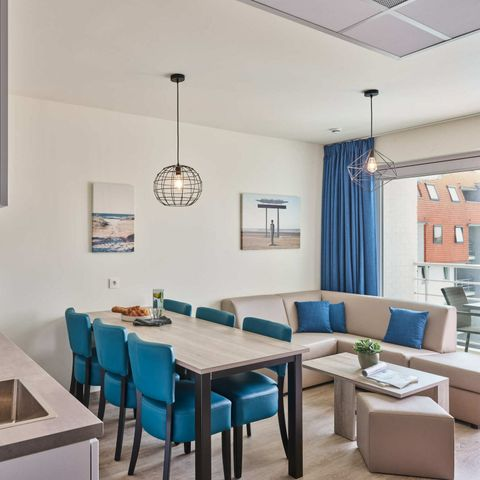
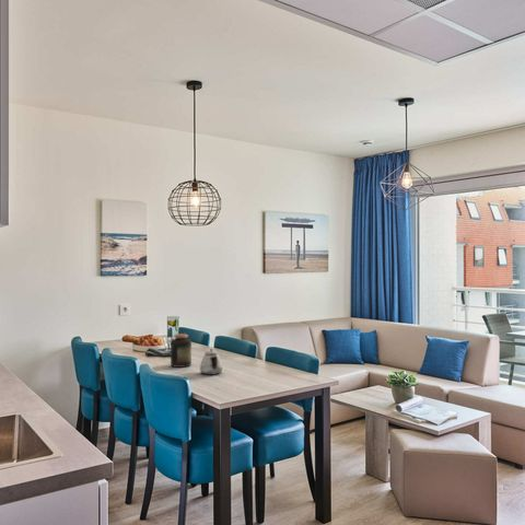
+ jar (180, 350)
+ teapot (210, 360)
